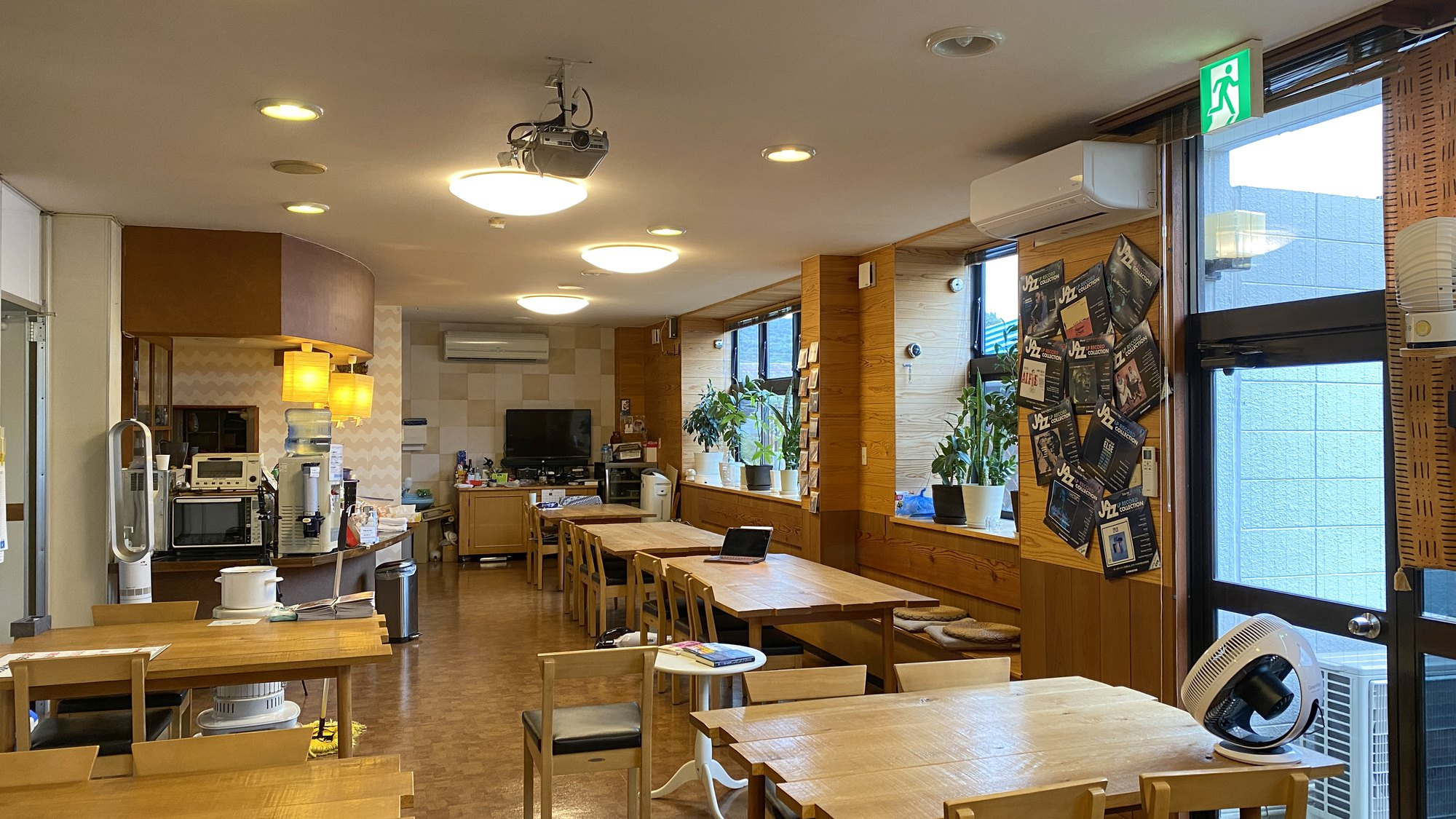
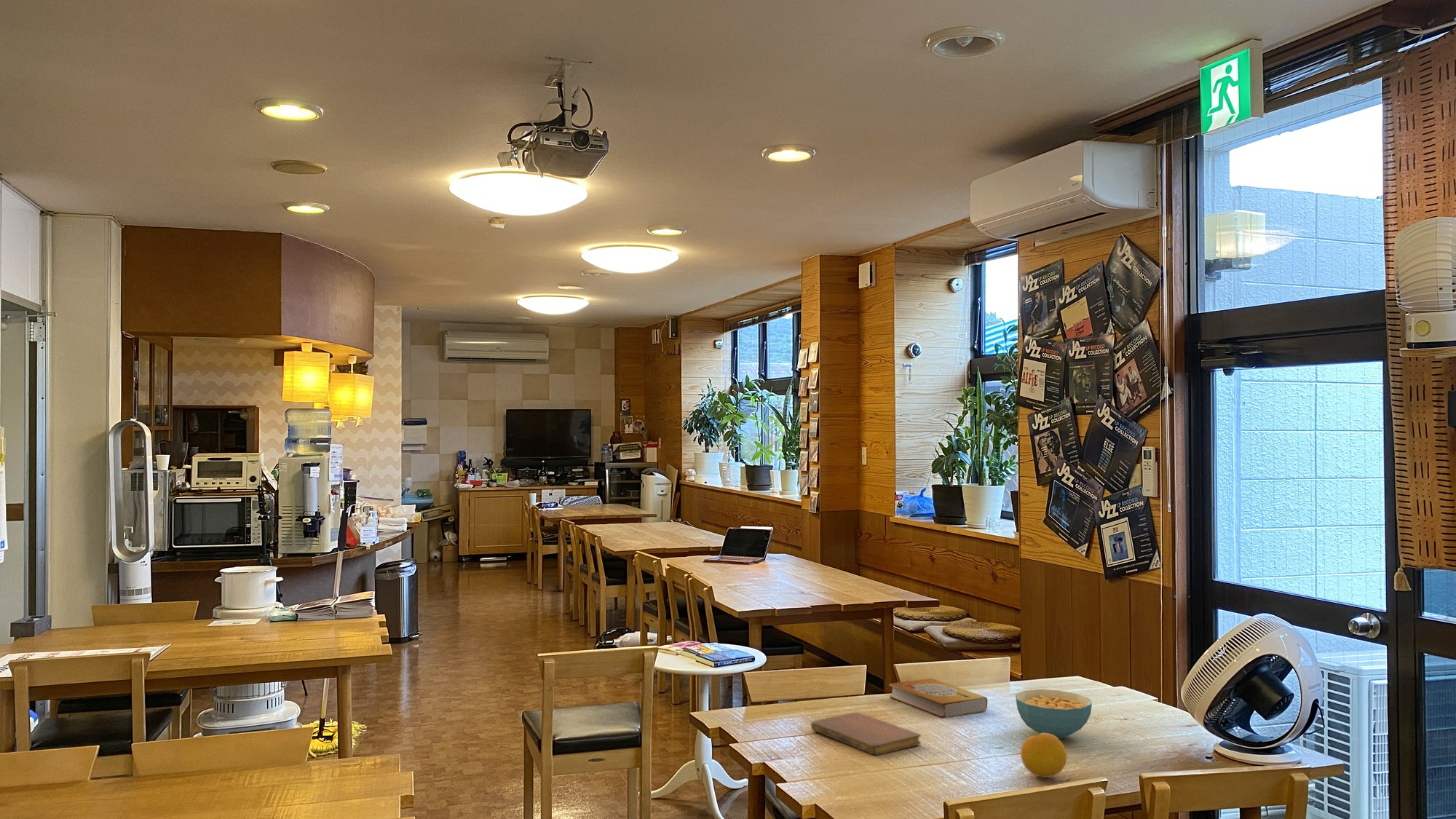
+ book (937, 697)
+ fruit (1043, 755)
+ notebook (865, 732)
+ cereal bowl (1053, 717)
